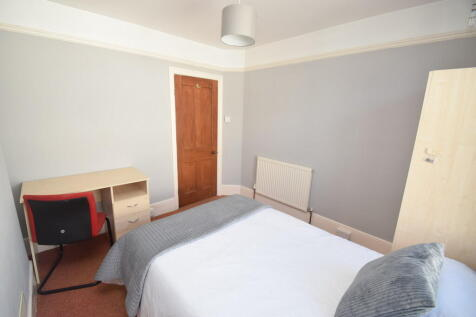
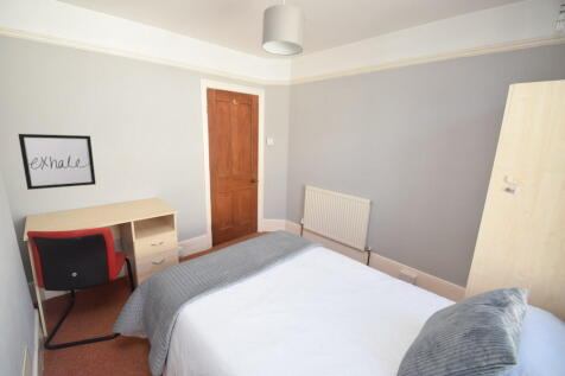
+ wall art (59, 161)
